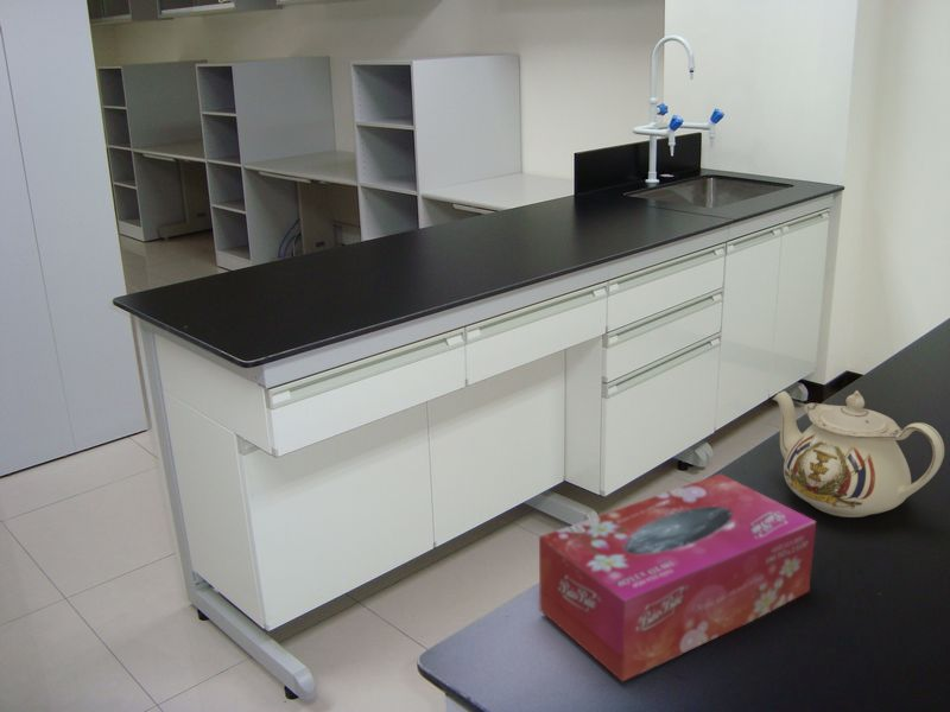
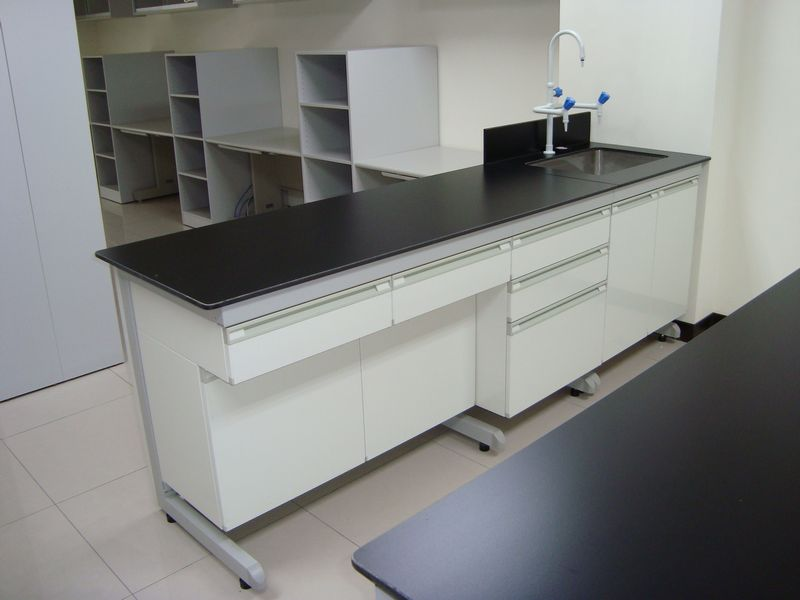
- teapot (848, 447)
- tissue box (676, 566)
